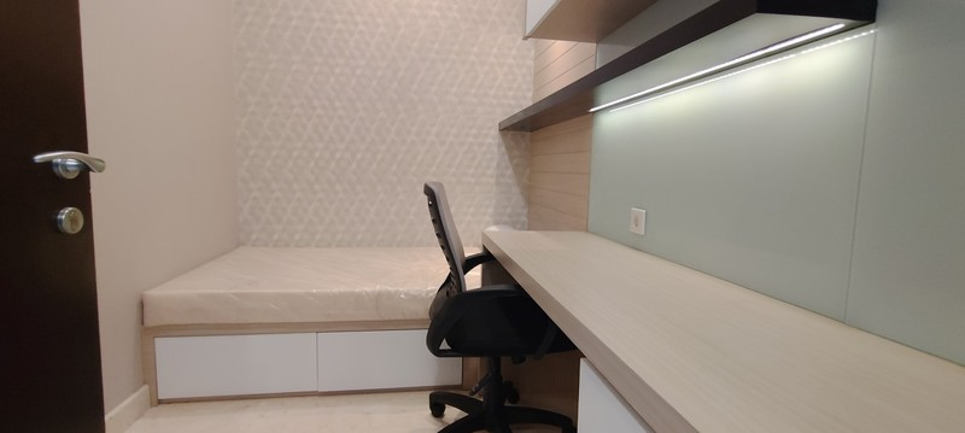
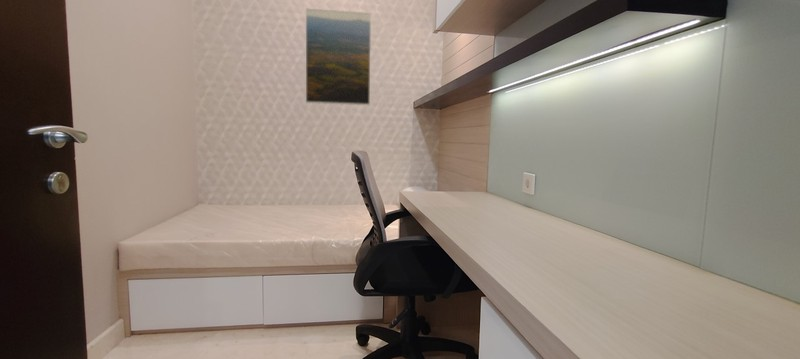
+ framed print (338, 58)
